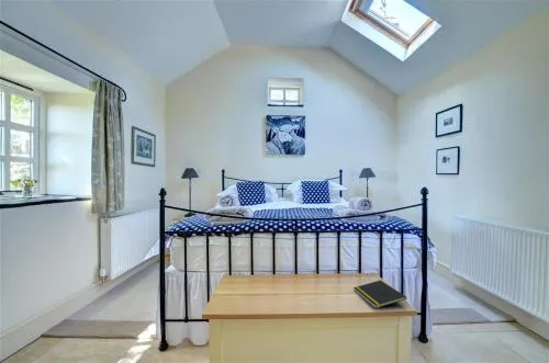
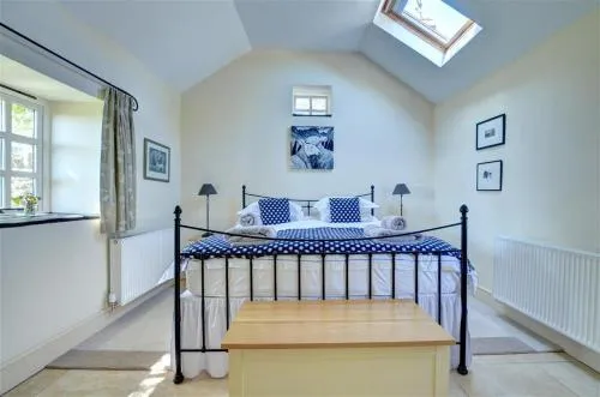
- notepad (378, 293)
